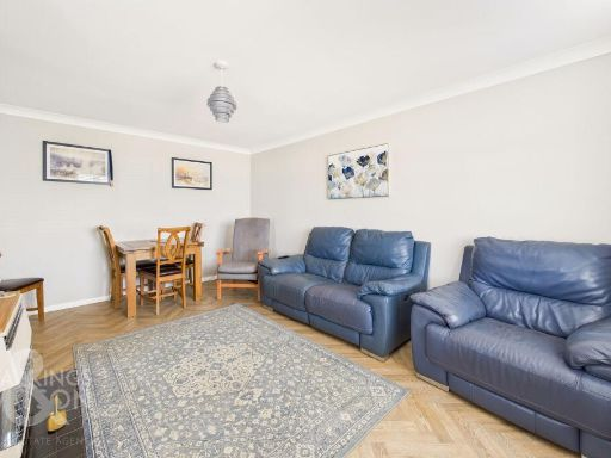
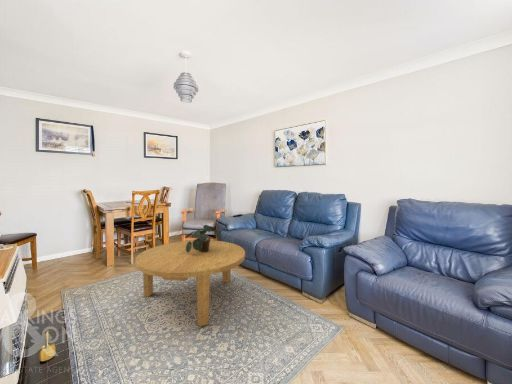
+ potted plant (202, 237)
+ coffee table (193, 275)
